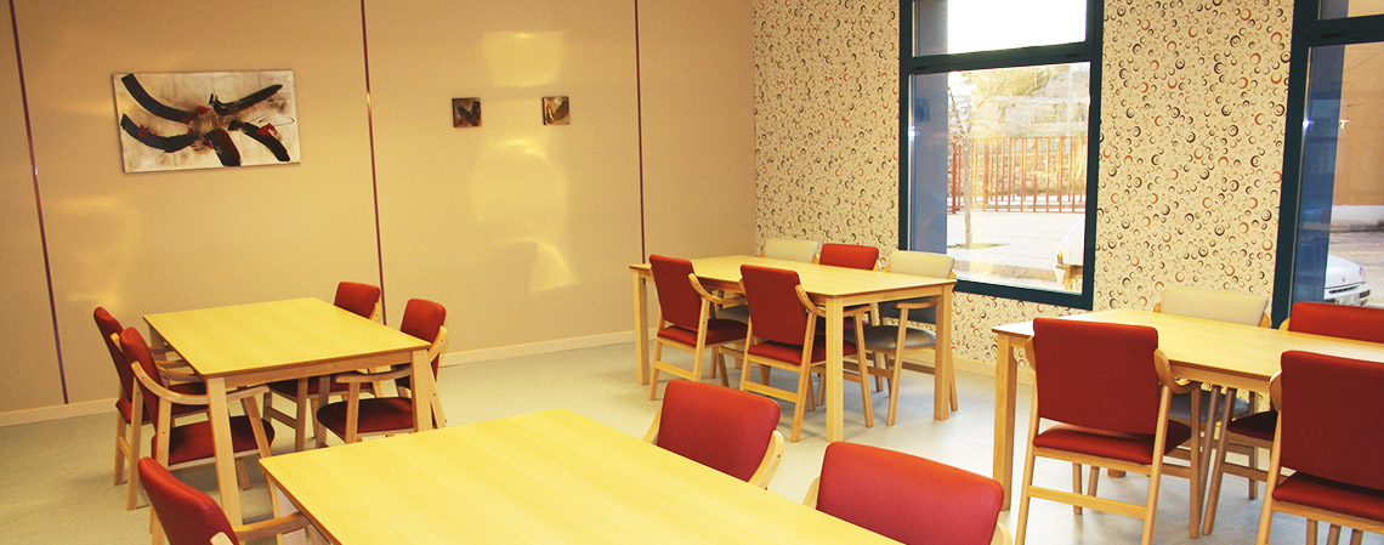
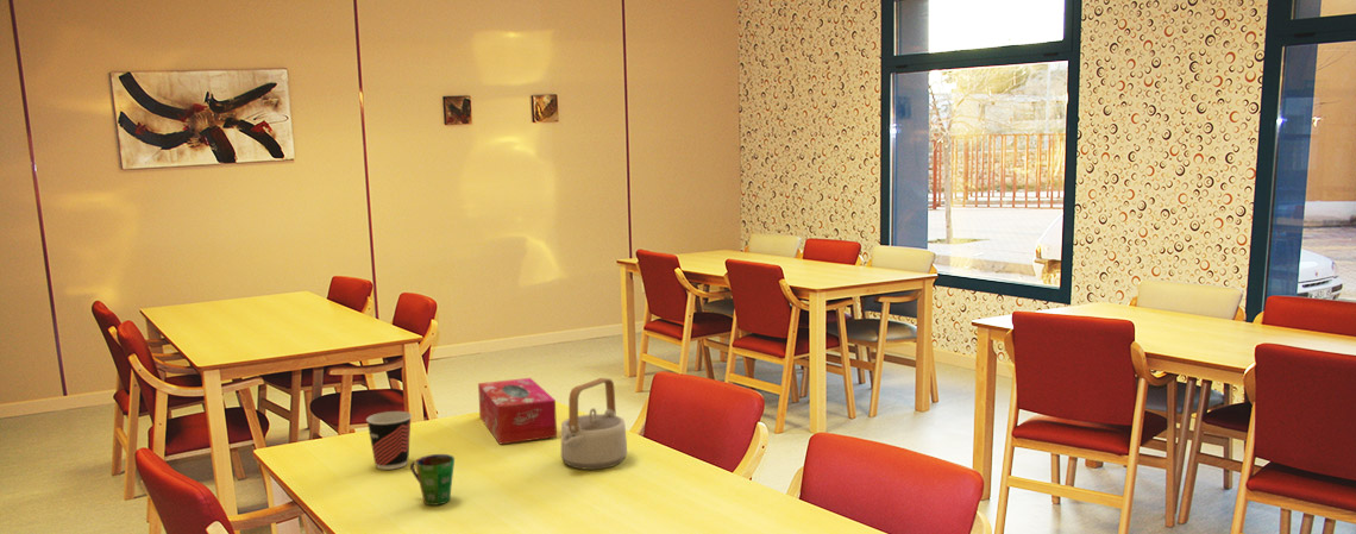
+ cup (431, 479)
+ cup (390, 440)
+ tissue box (515, 408)
+ teapot (589, 422)
